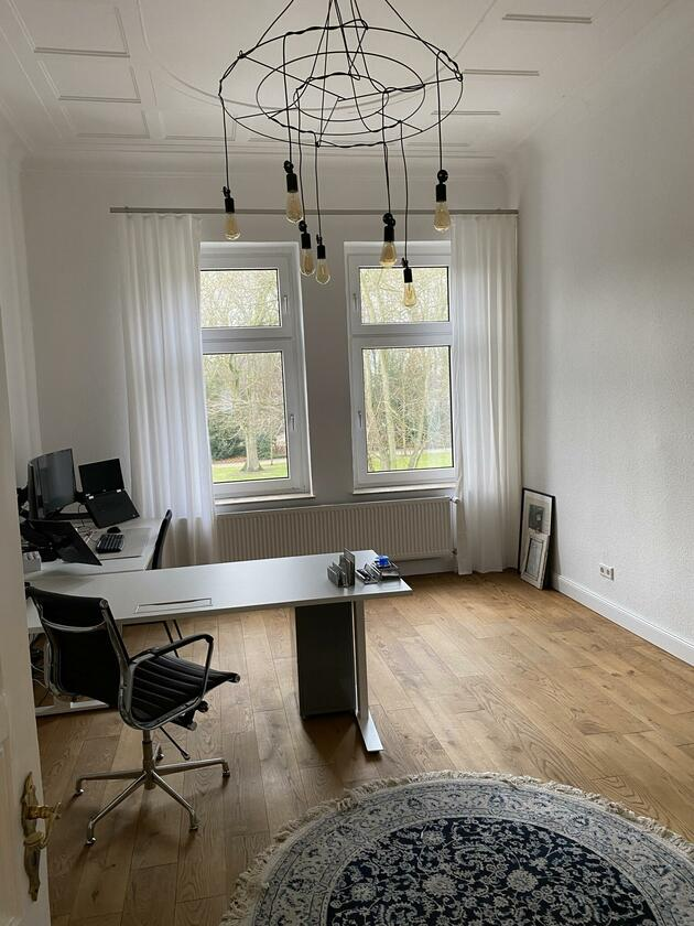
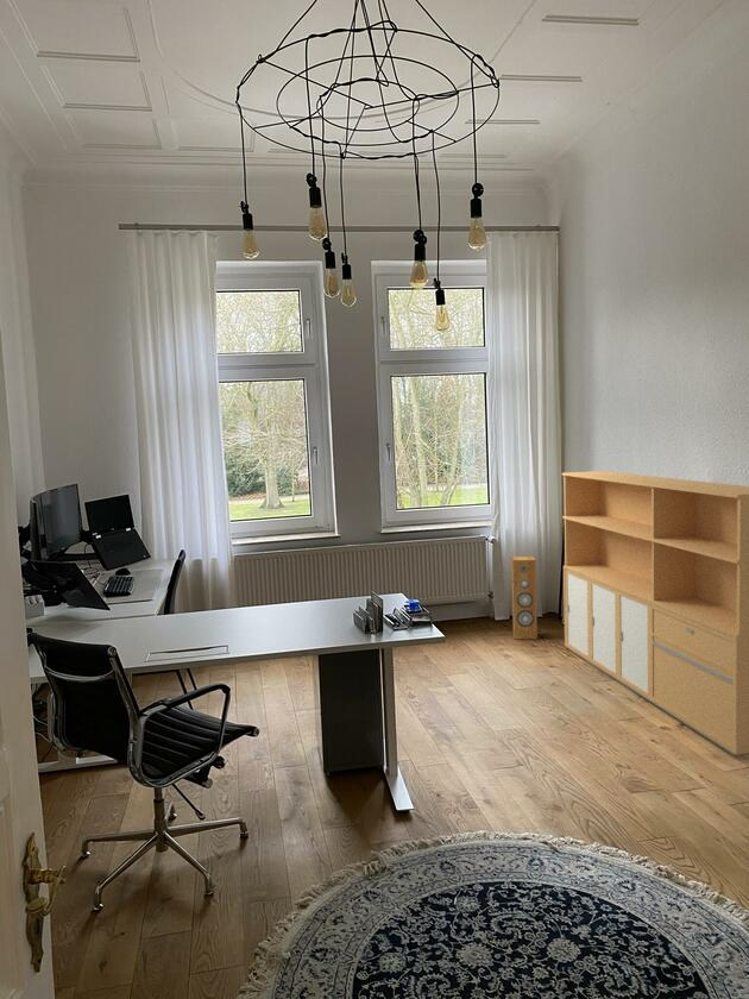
+ speaker (523, 597)
+ storage cabinet (655, 586)
